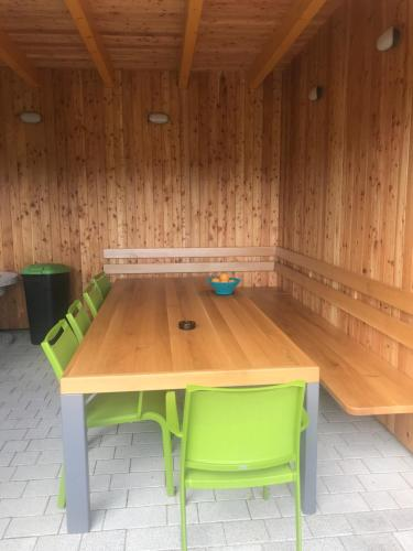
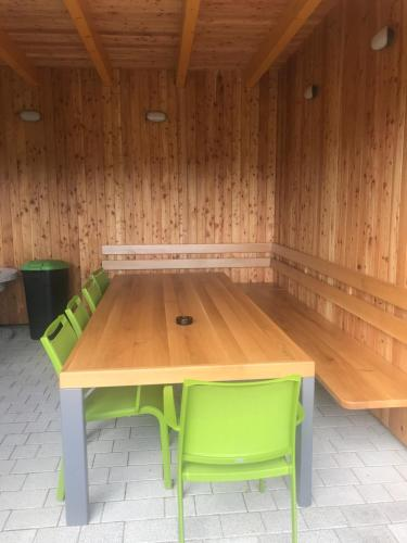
- fruit bowl (224, 283)
